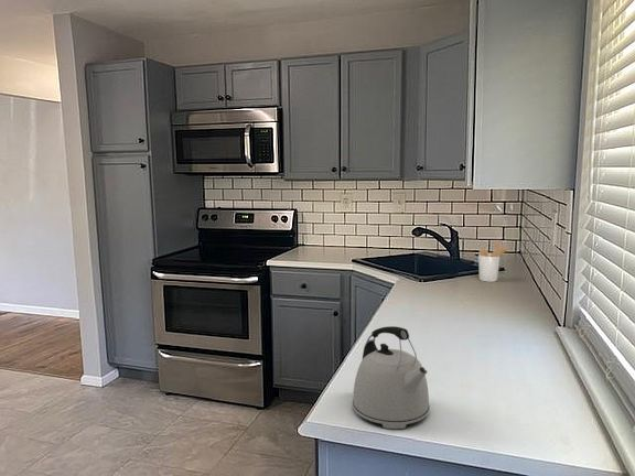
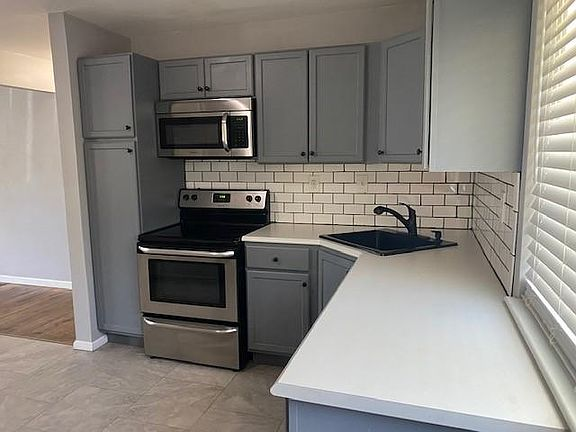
- kettle (391, 367)
- utensil holder (493, 262)
